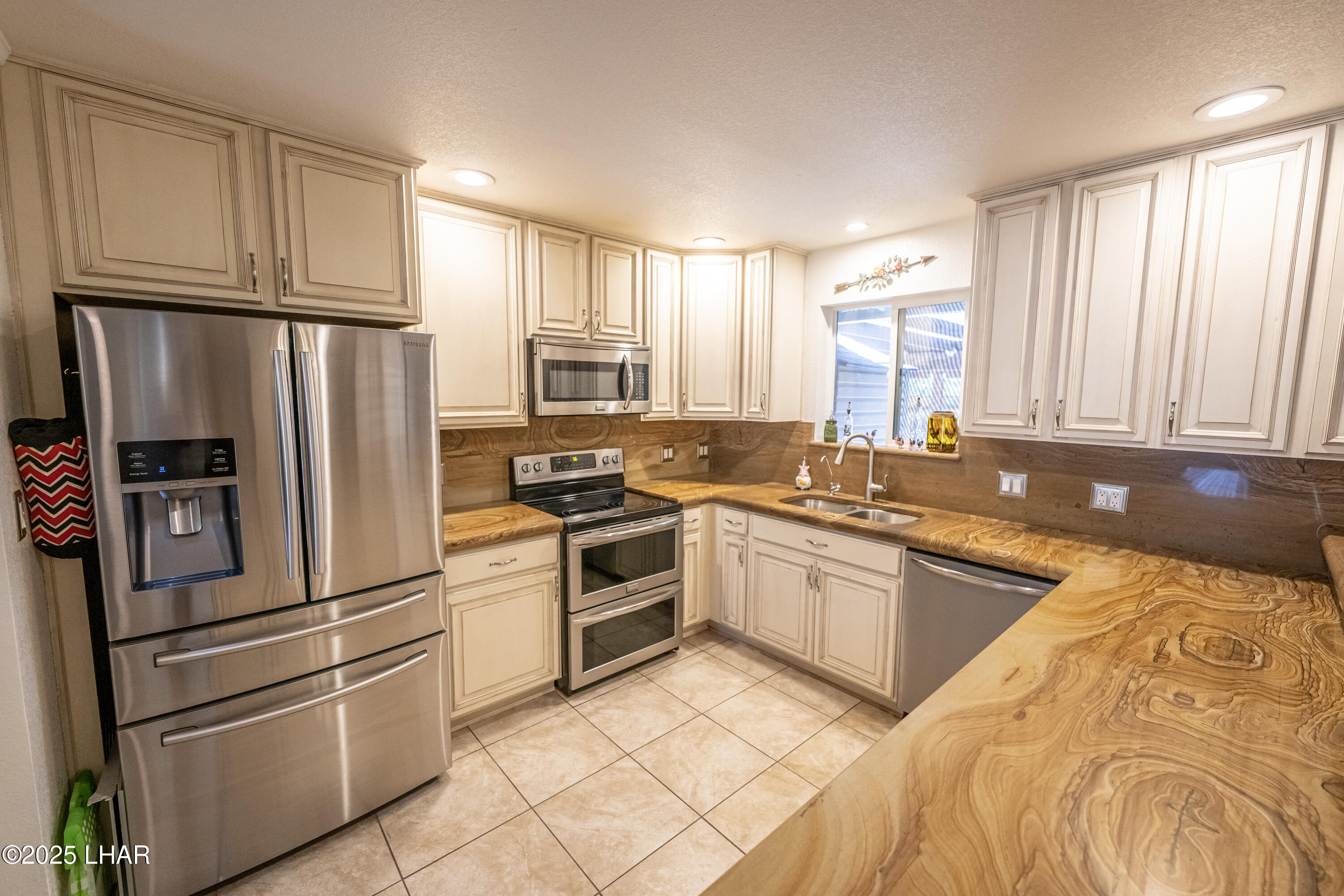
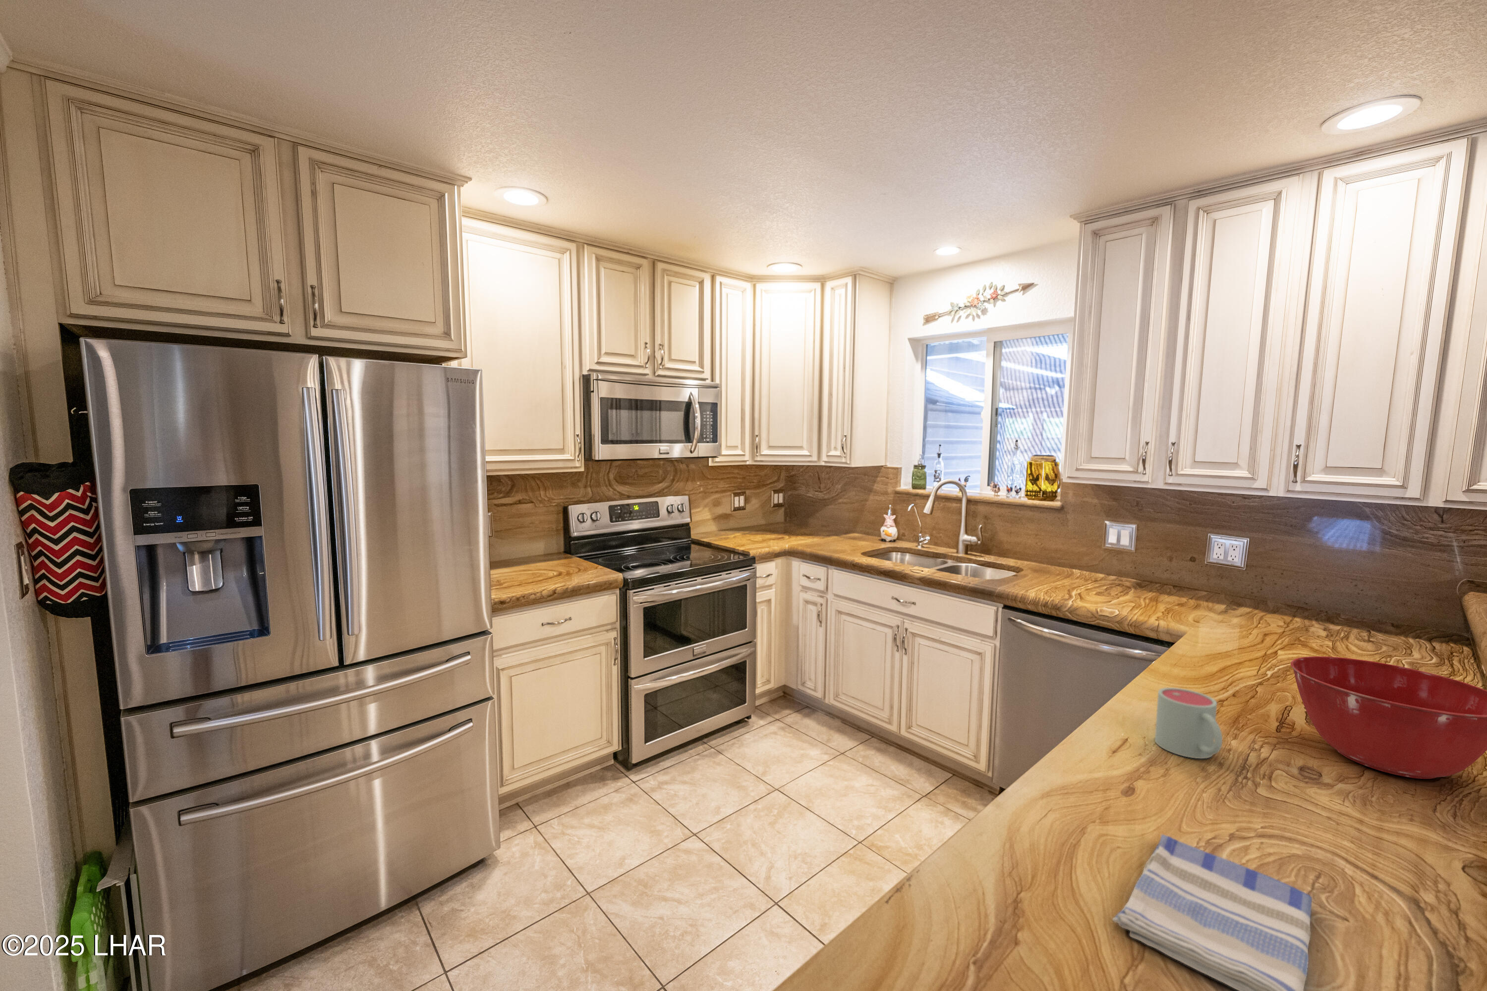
+ mug (1193, 727)
+ dish towel (1216, 908)
+ mixing bowl (1390, 720)
